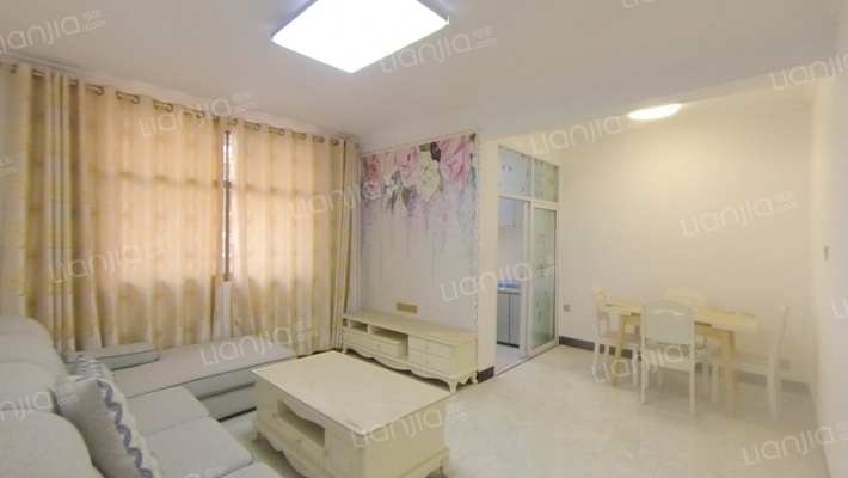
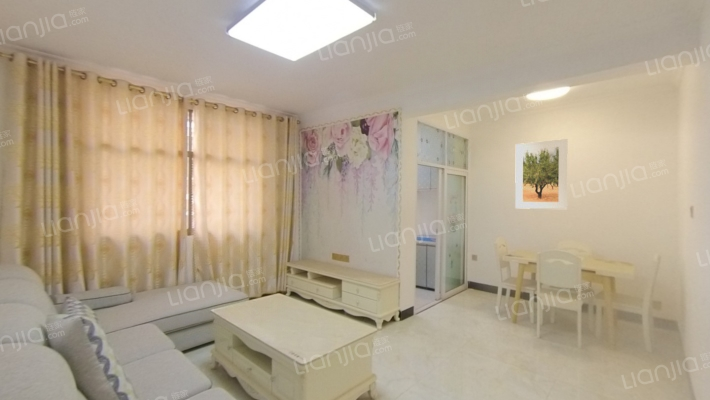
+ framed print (540, 175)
